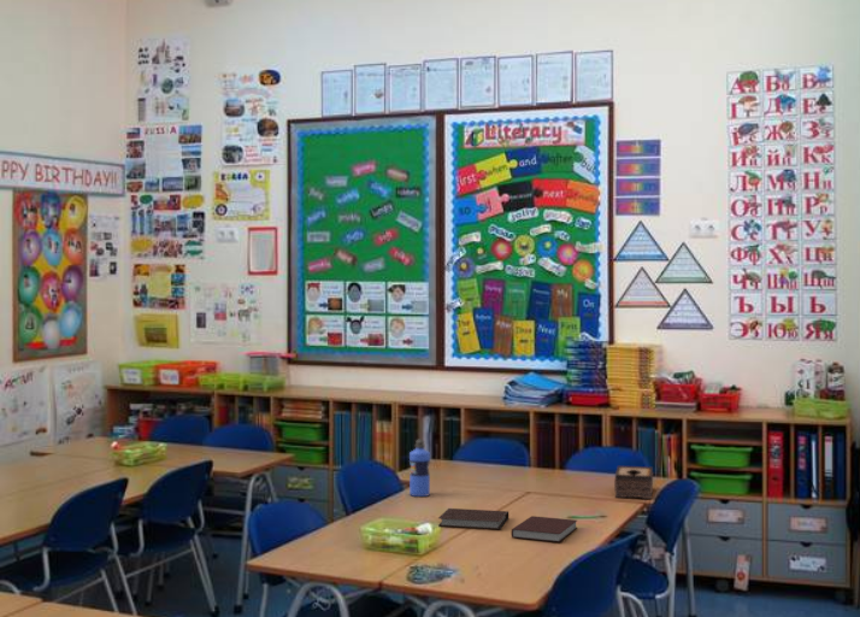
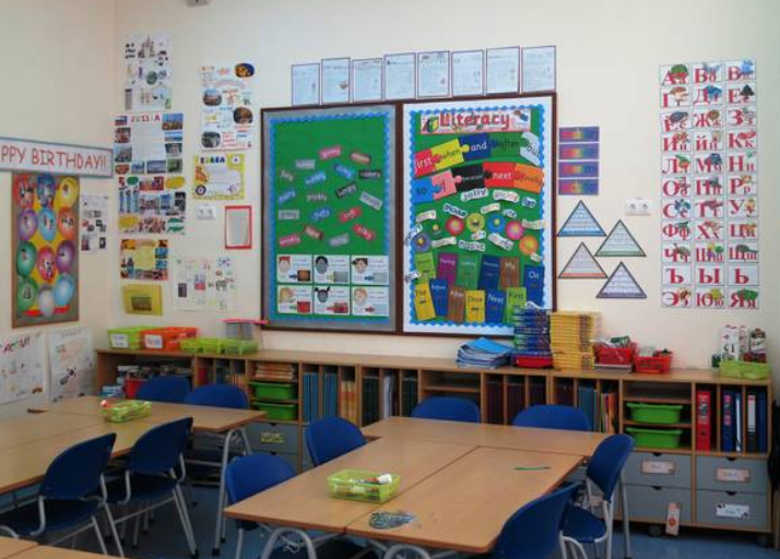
- notebook (473, 518)
- tissue box (634, 481)
- water bottle (419, 466)
- notebook (544, 528)
